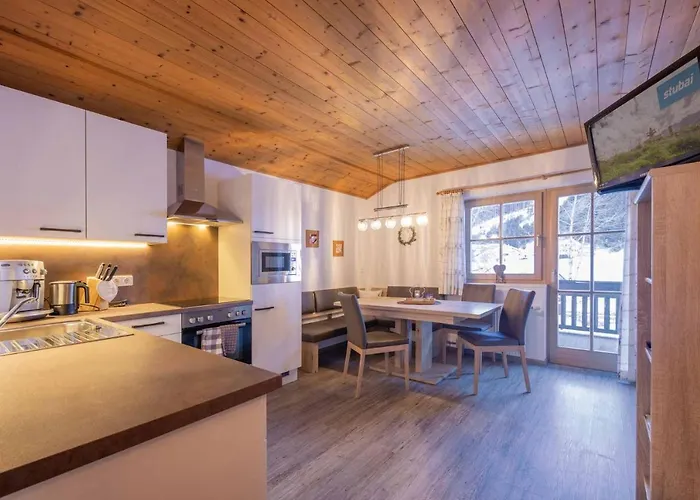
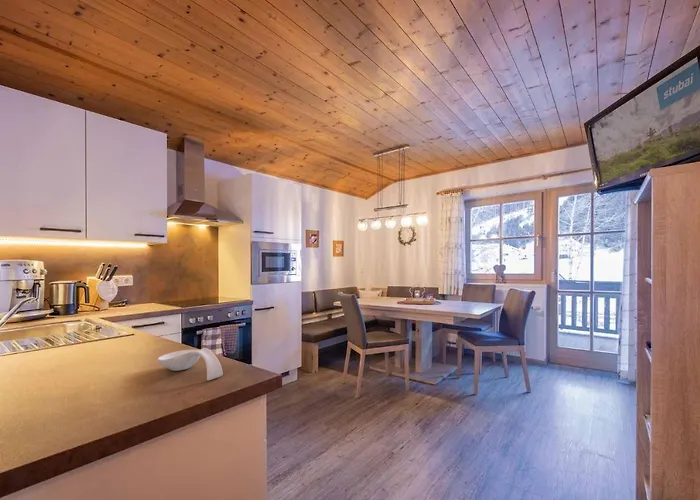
+ spoon rest (191, 358)
